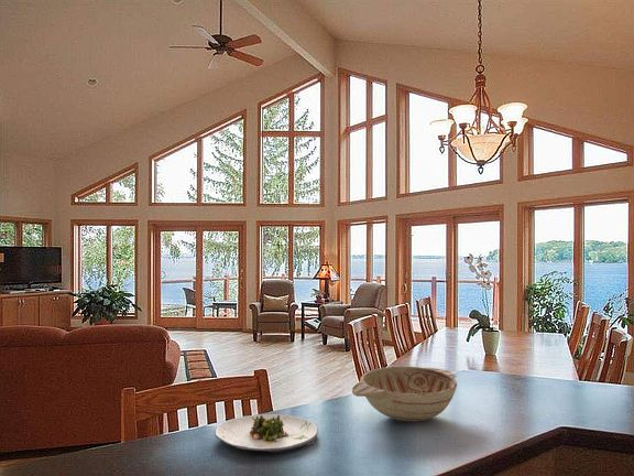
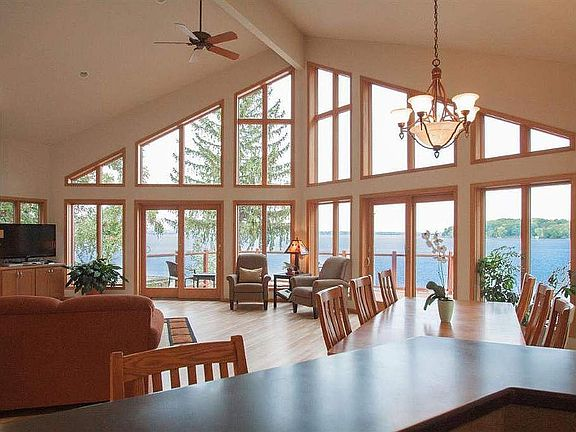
- salad plate (267, 425)
- decorative bowl (407, 396)
